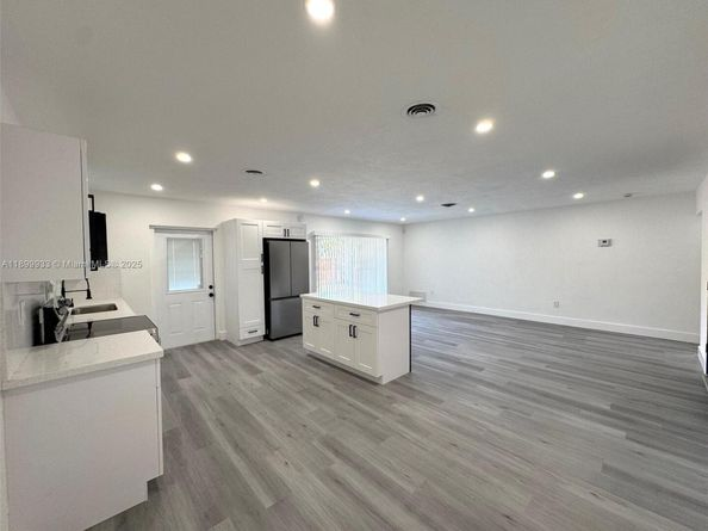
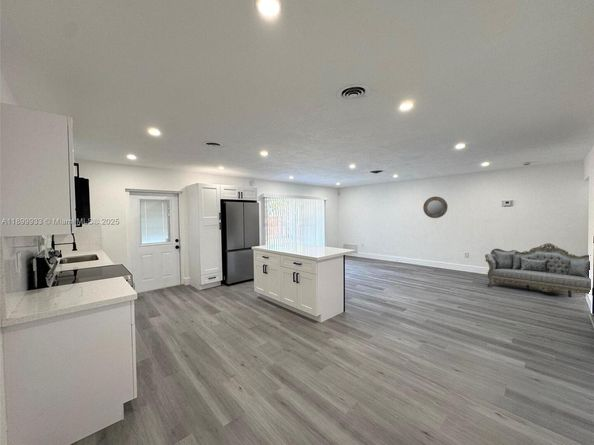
+ home mirror (434, 207)
+ settee (547, 262)
